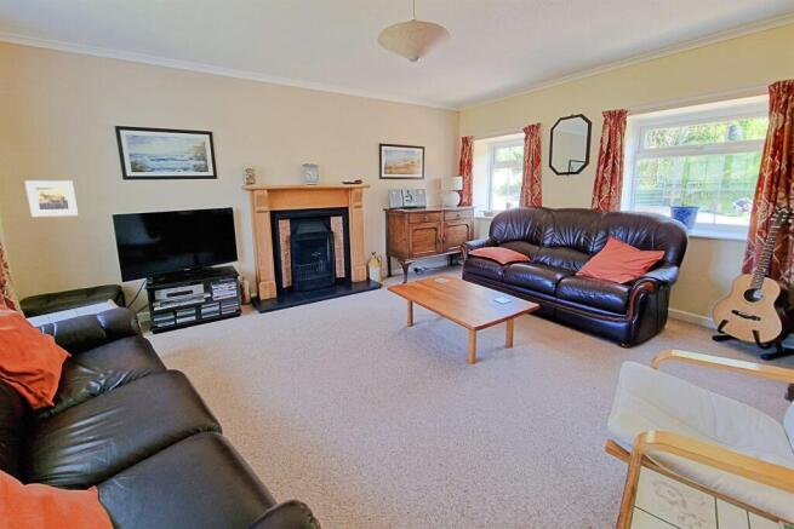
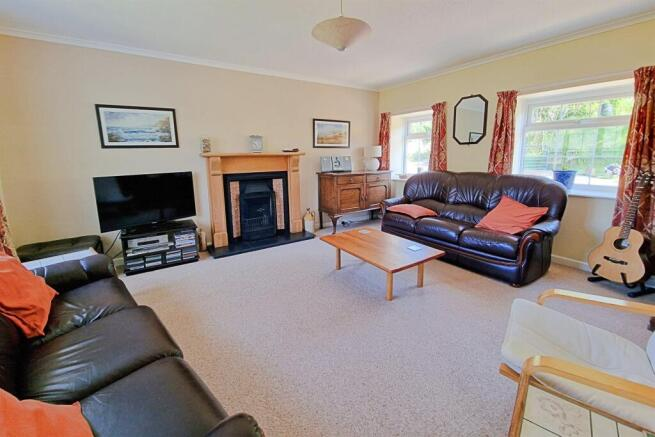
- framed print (52, 199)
